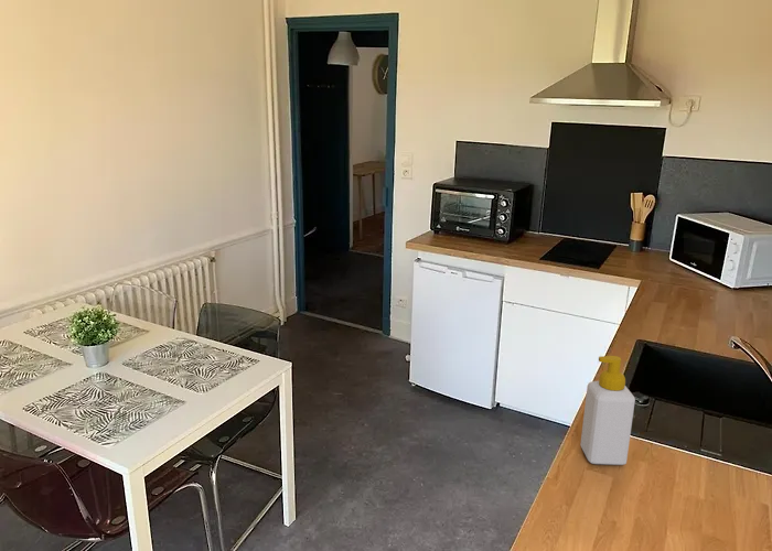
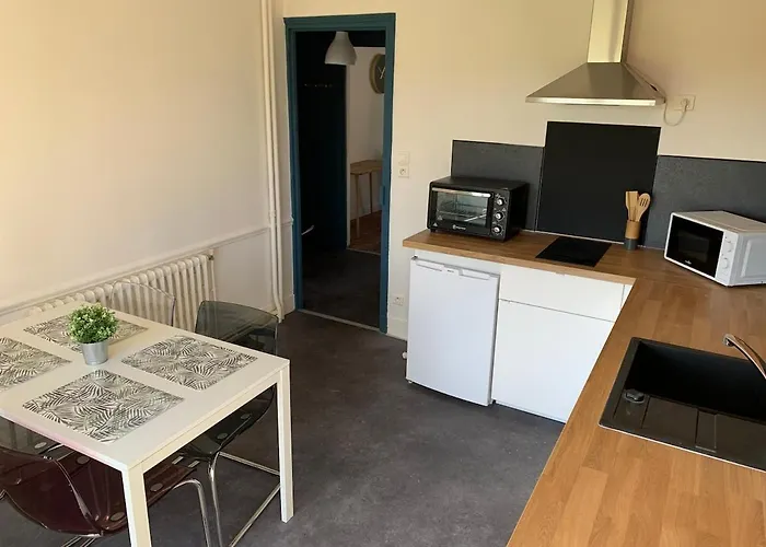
- soap bottle (608, 408)
